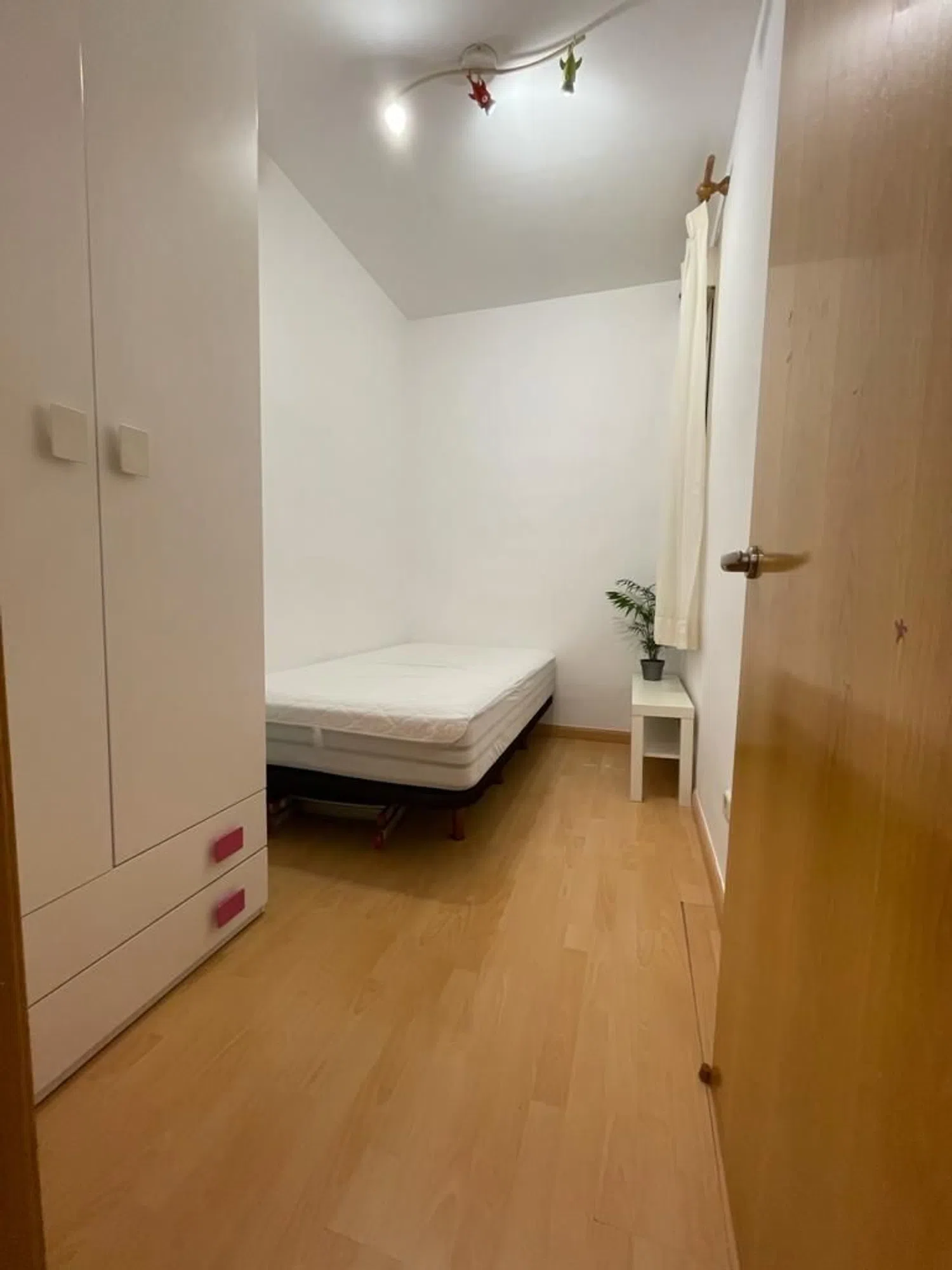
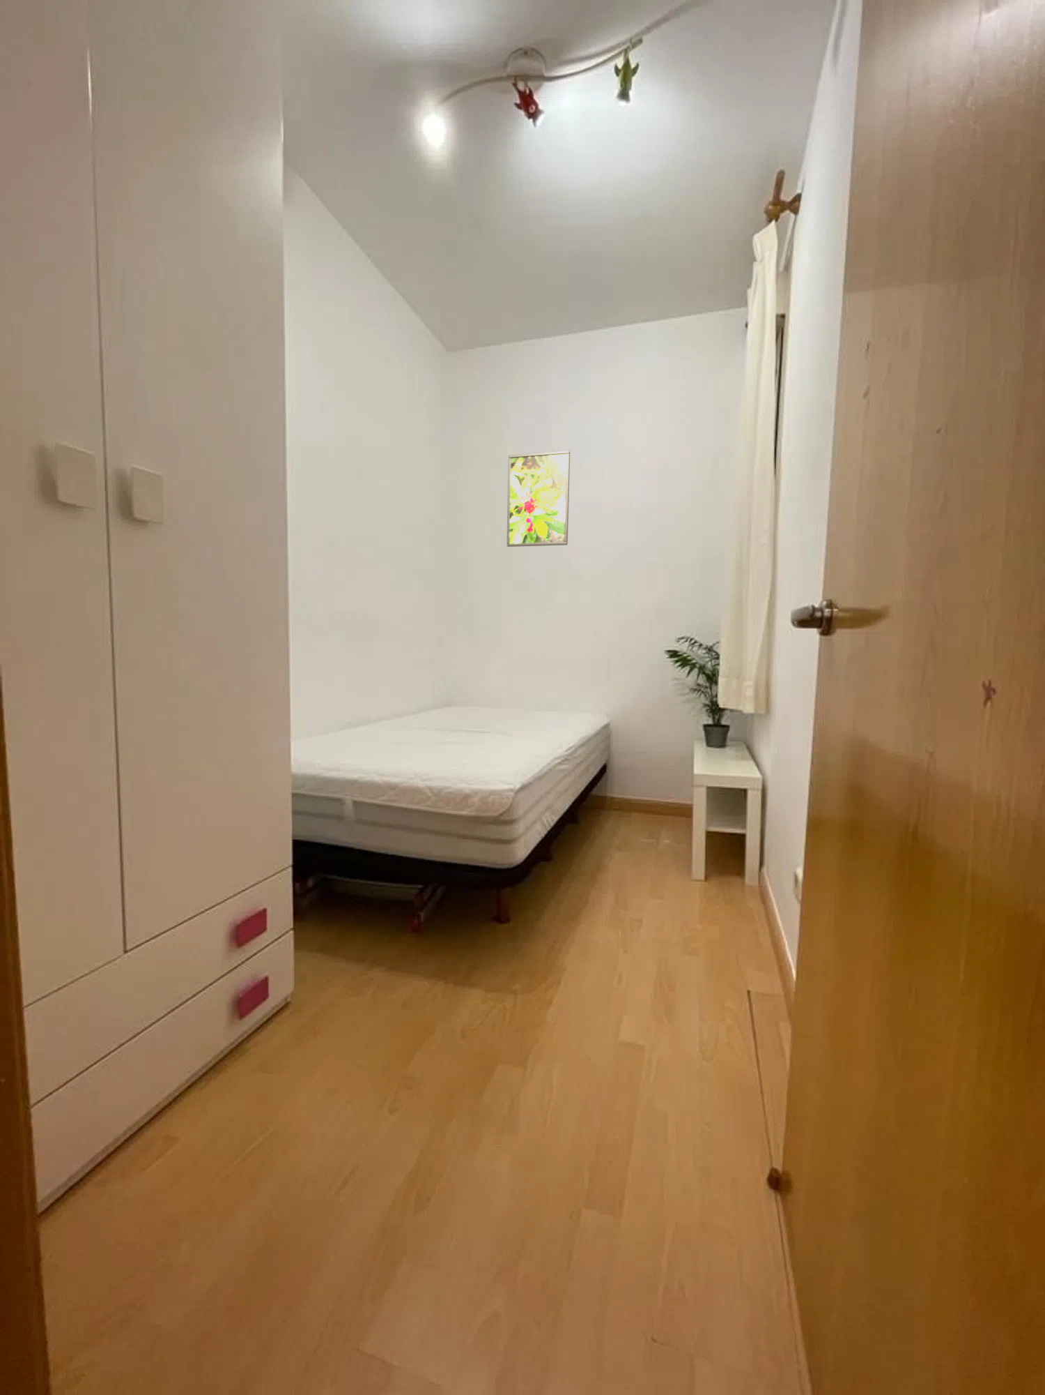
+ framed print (537, 500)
